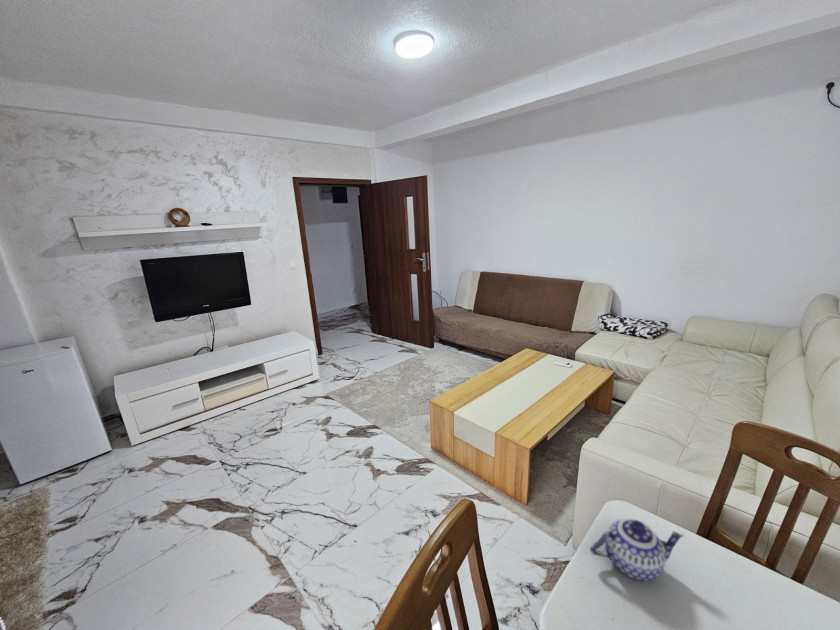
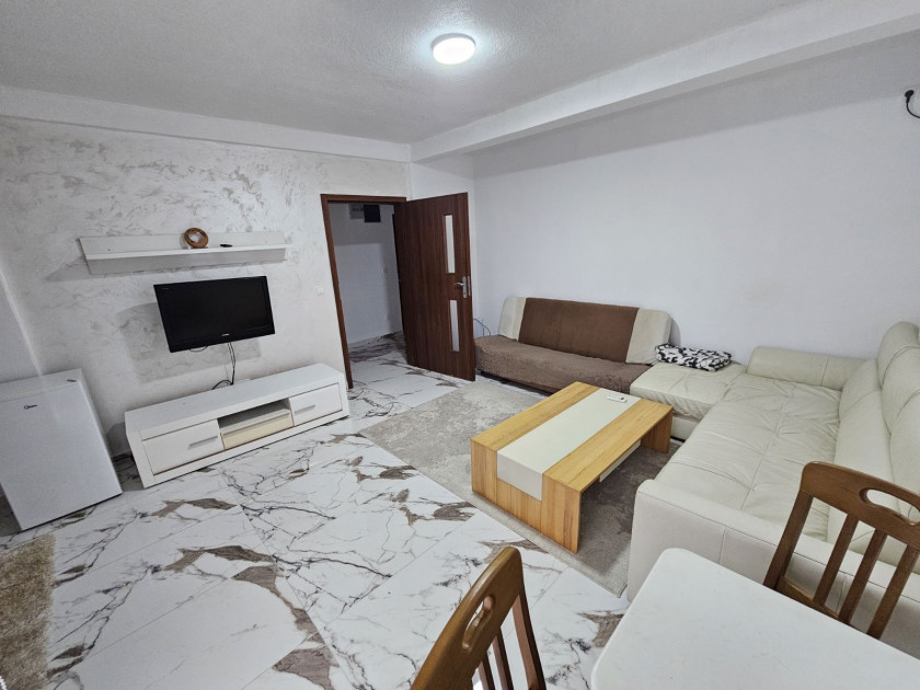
- teapot (636, 543)
